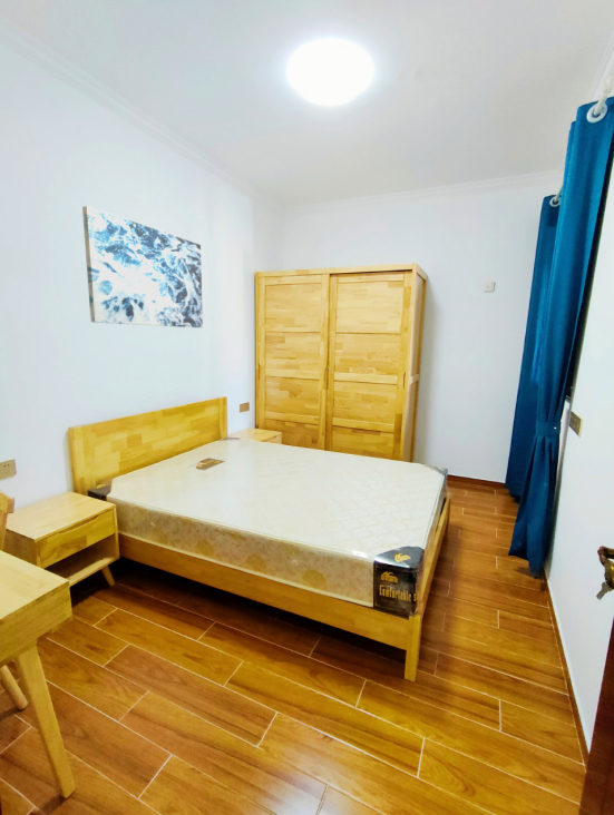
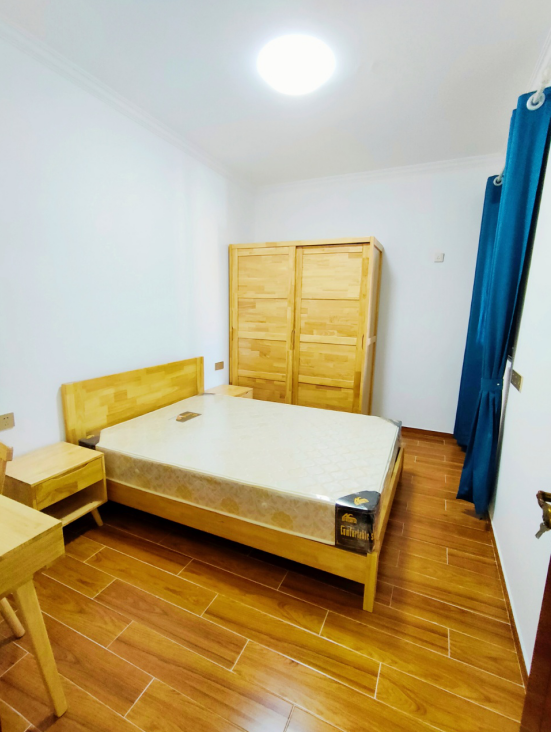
- wall art (153, 277)
